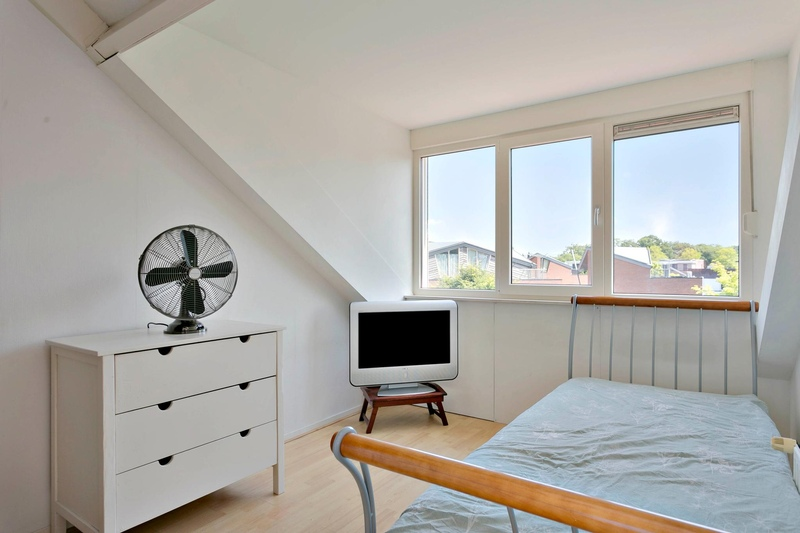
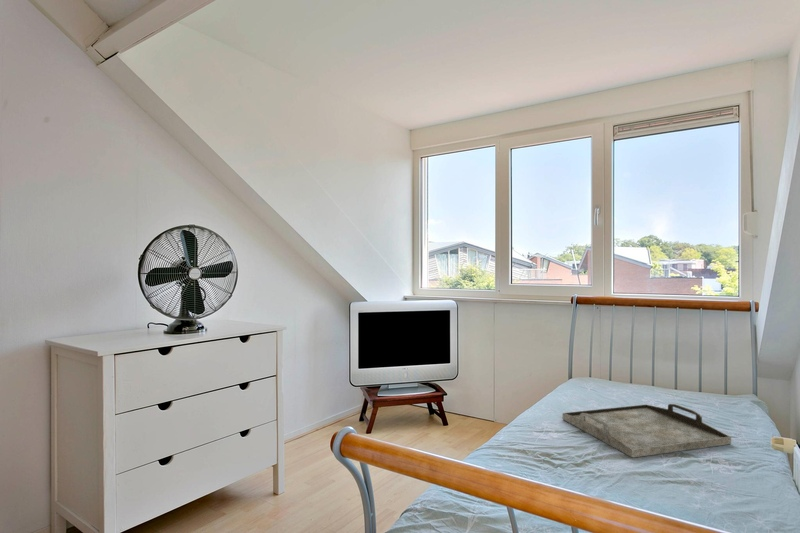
+ serving tray (640, 421)
